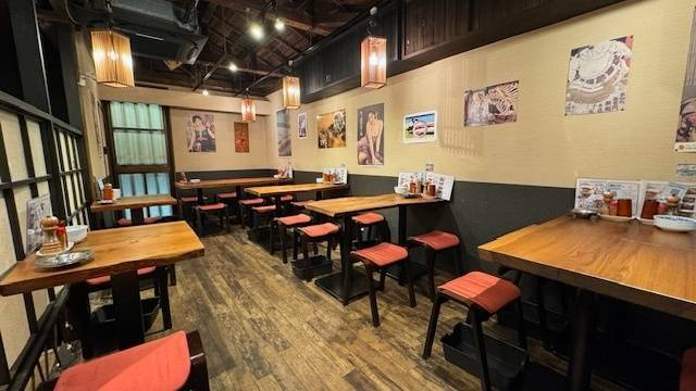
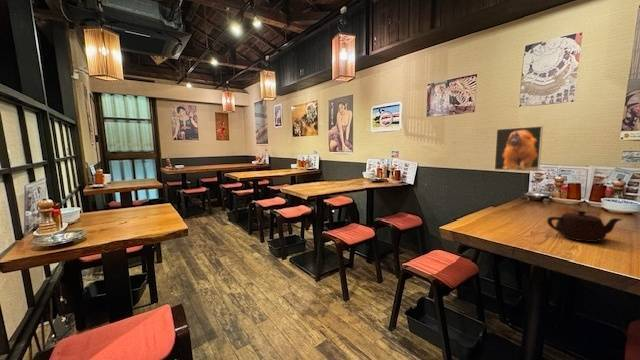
+ teapot (582, 224)
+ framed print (517, 149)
